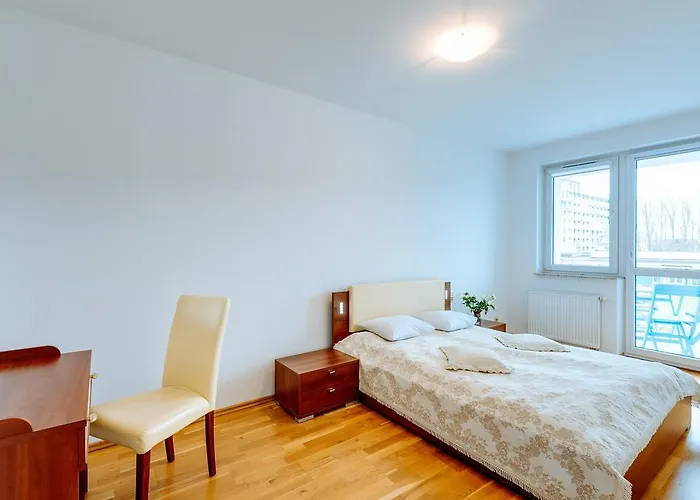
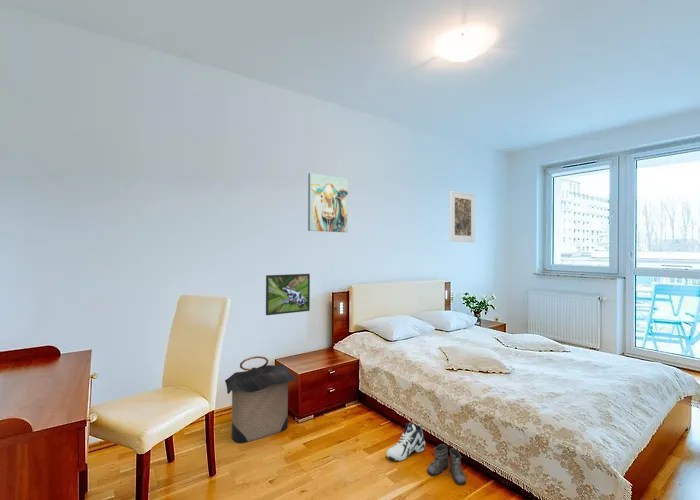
+ wall art (328, 203)
+ boots (446, 462)
+ laundry hamper (261, 391)
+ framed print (462, 217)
+ sneaker (405, 438)
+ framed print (288, 293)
